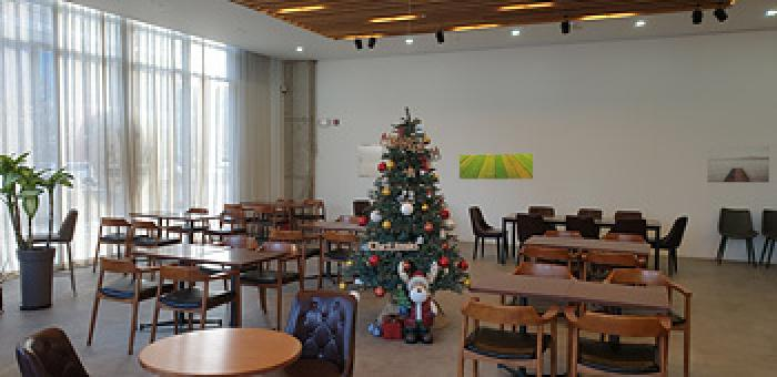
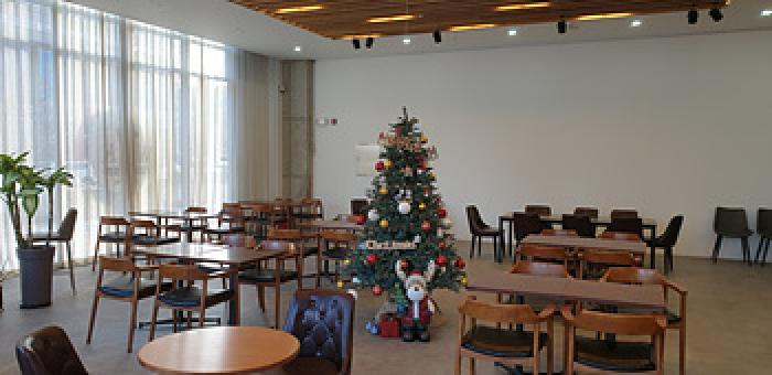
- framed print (495, 166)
- wall art (737, 164)
